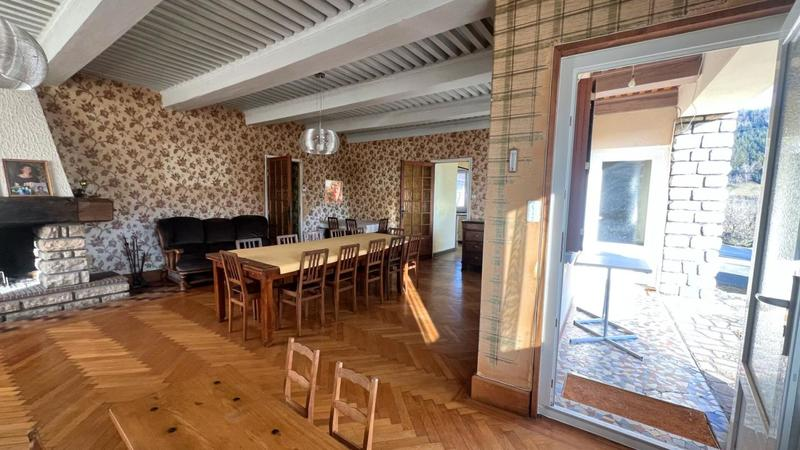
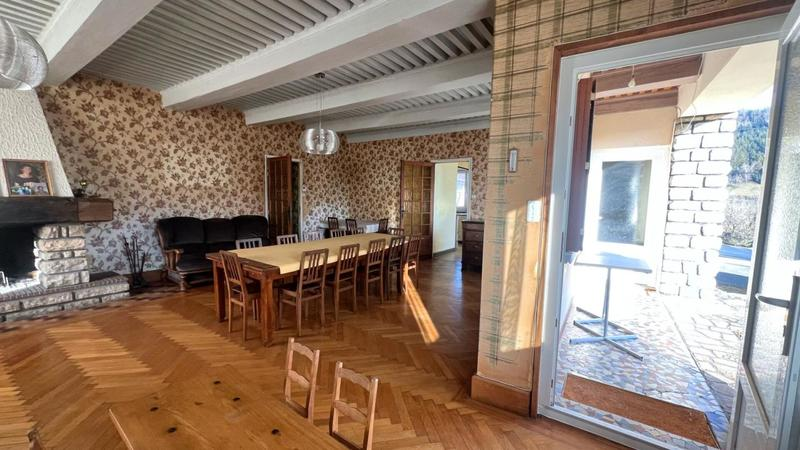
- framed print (333, 191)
